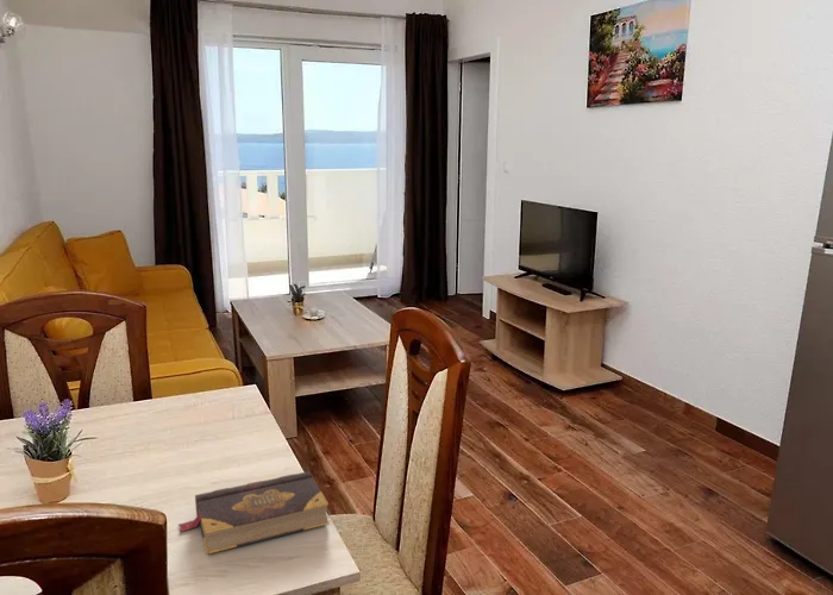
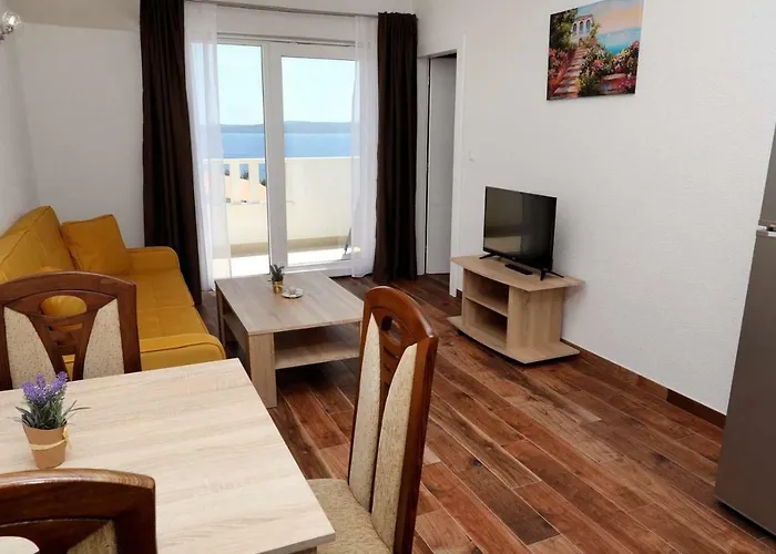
- book (251, 511)
